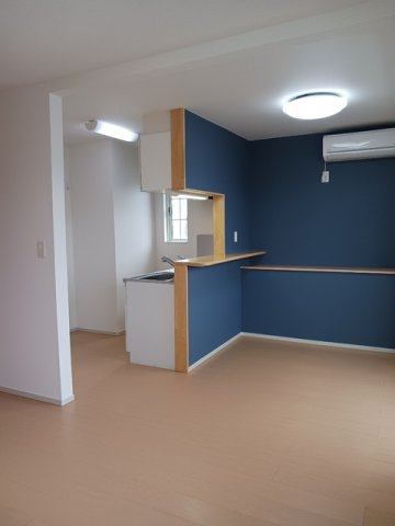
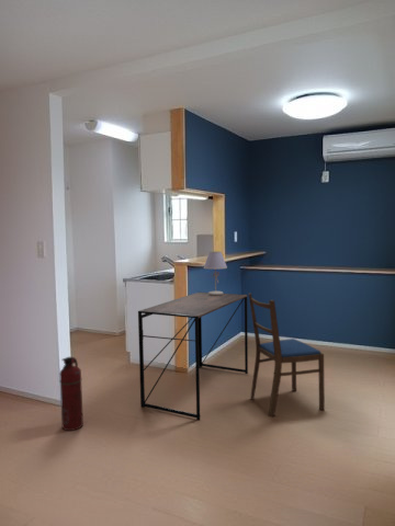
+ desk (199, 345)
+ table lamp (215, 273)
+ dining chair (285, 350)
+ fire extinguisher (71, 390)
